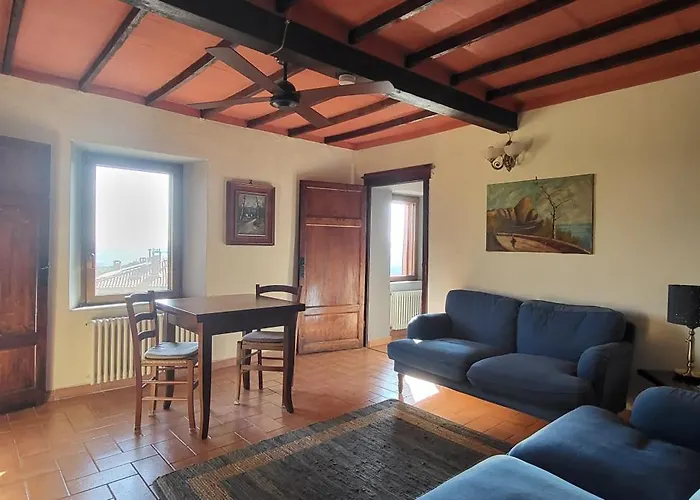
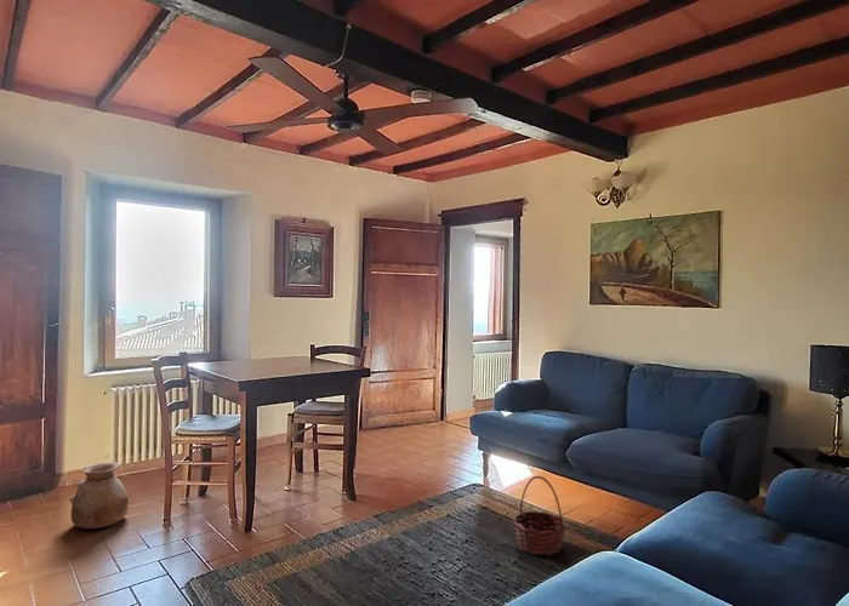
+ vase (99, 494)
+ basket (539, 511)
